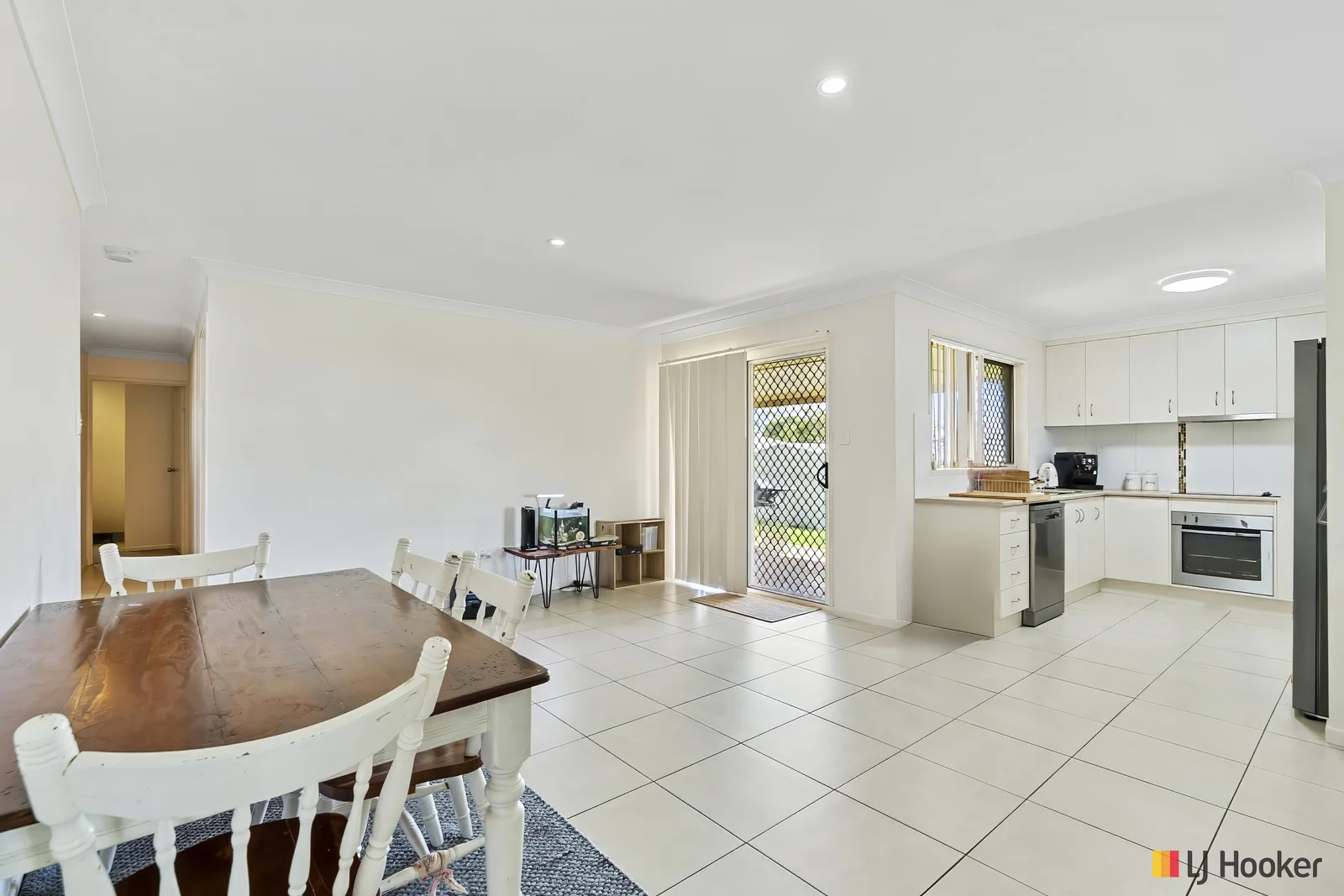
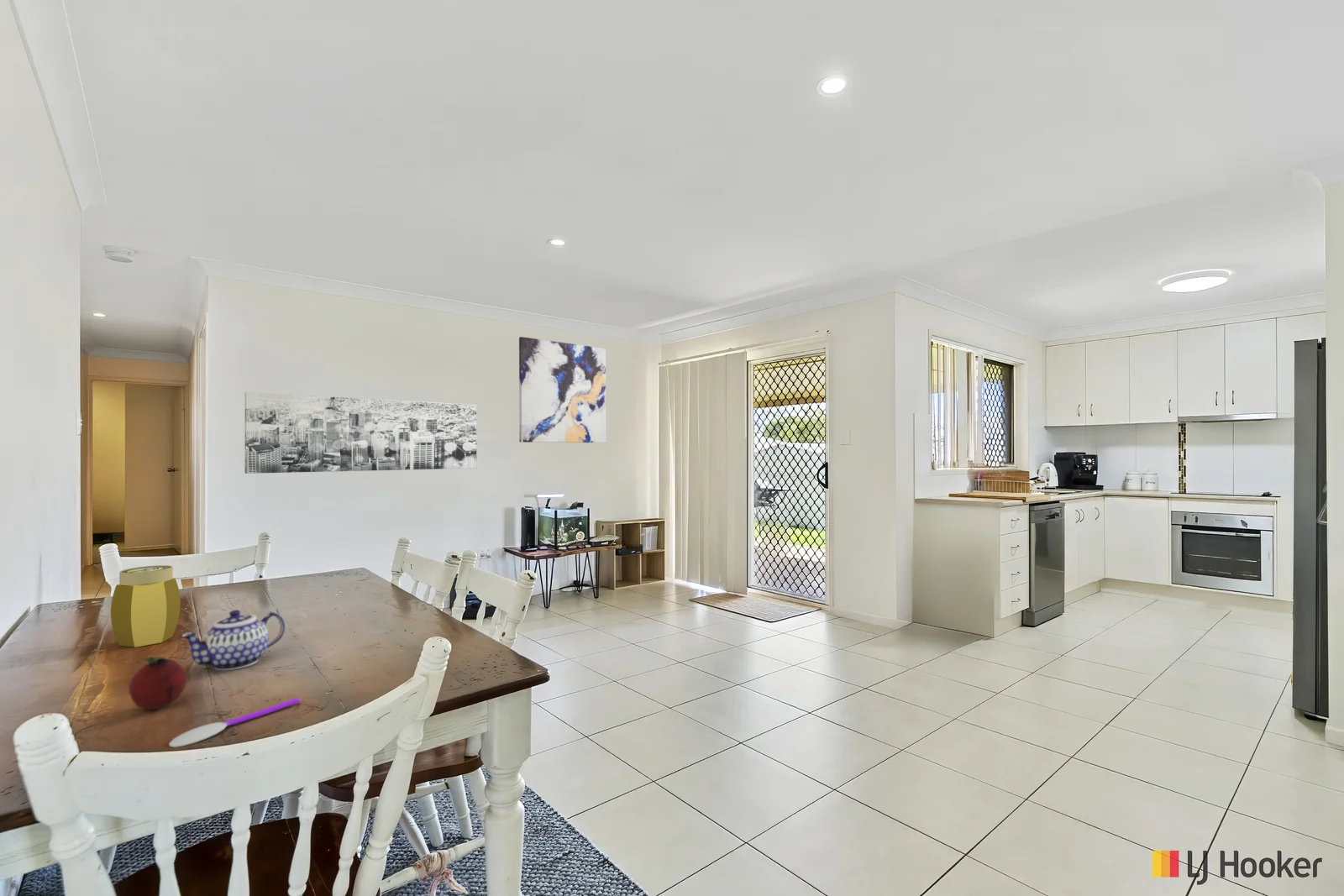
+ wall art (564, 392)
+ fruit (157, 679)
+ wall art (374, 434)
+ spoon (239, 719)
+ teapot (236, 637)
+ jar (146, 605)
